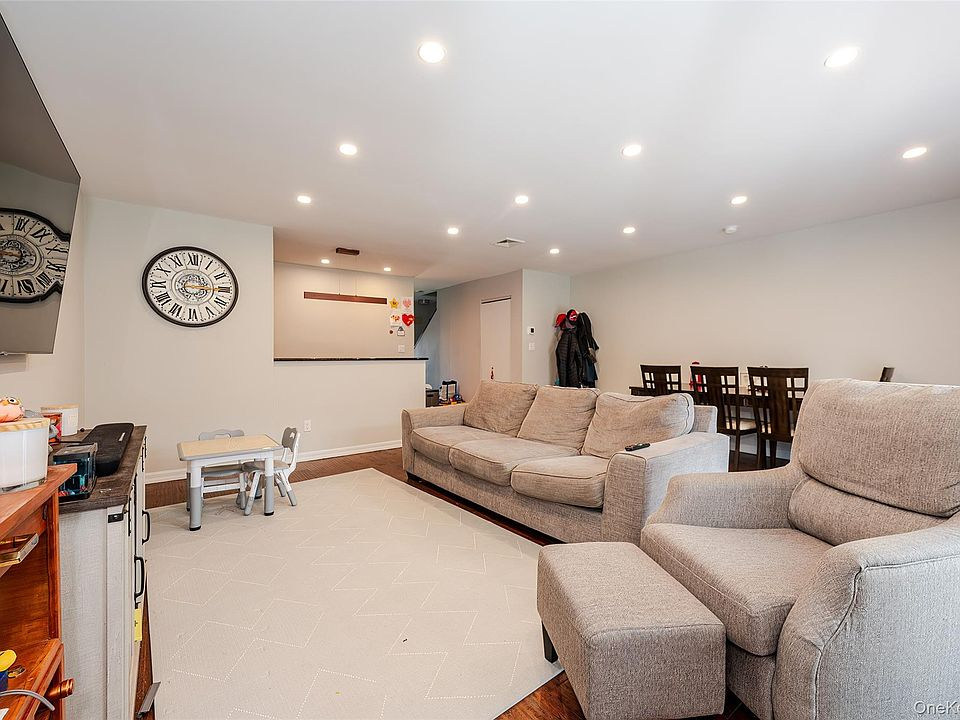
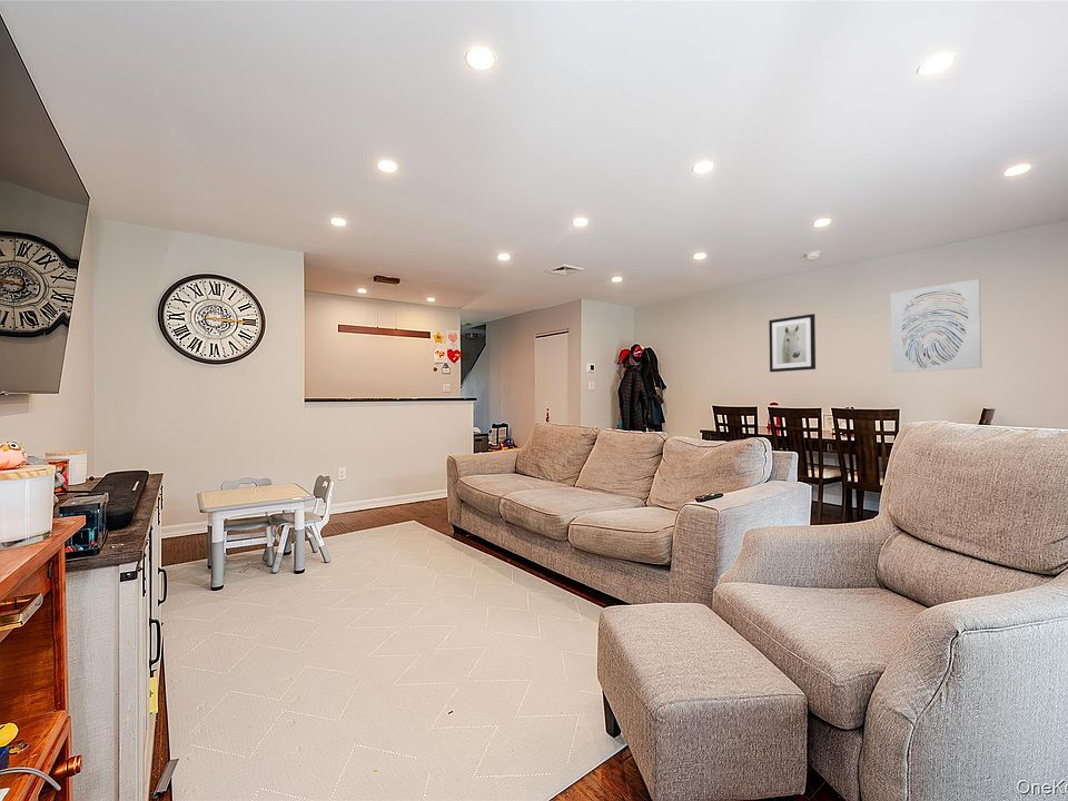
+ wall art (933, 328)
+ wall art (791, 344)
